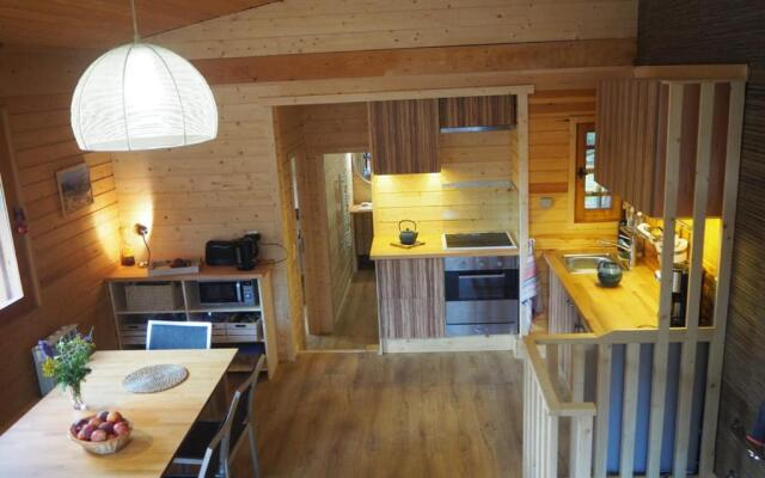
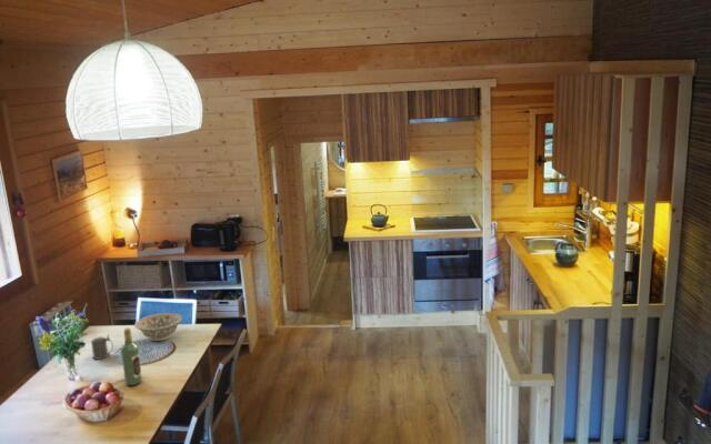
+ wine bottle (130, 355)
+ beer stein (102, 345)
+ decorative bowl (159, 329)
